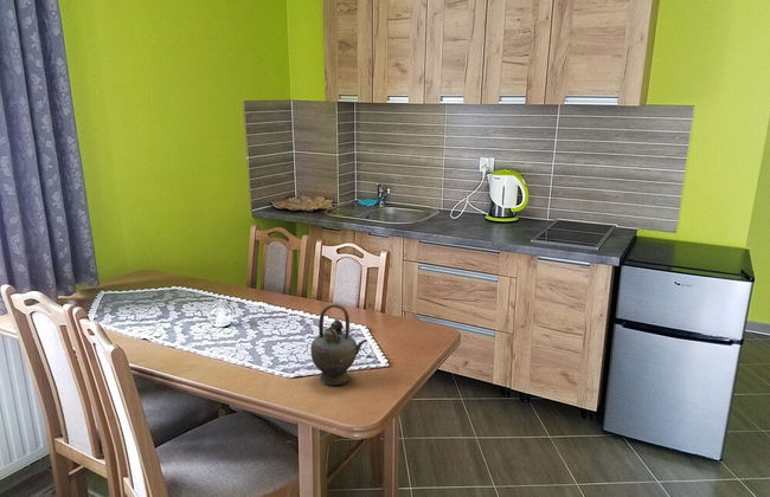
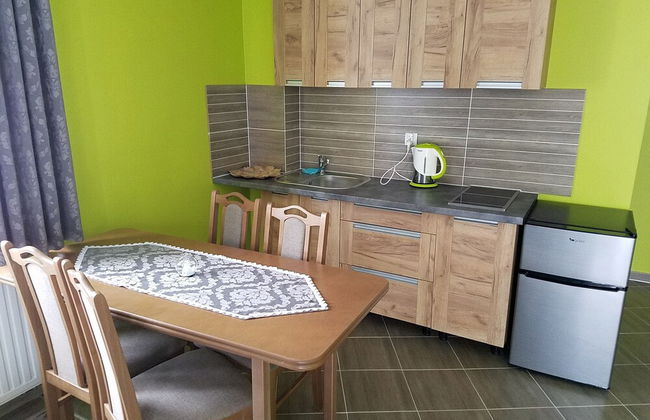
- teapot (339, 343)
